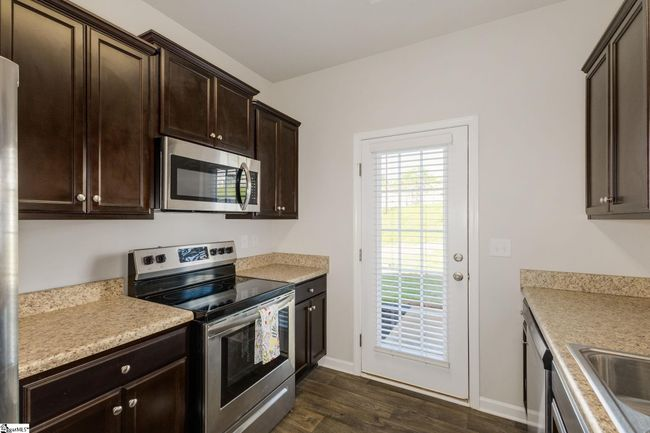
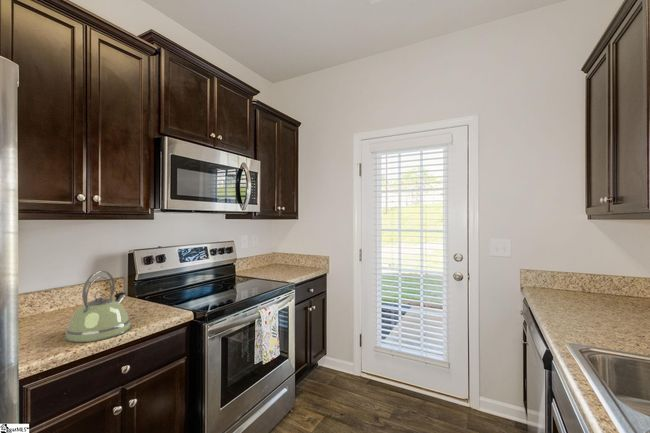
+ kettle (102, 300)
